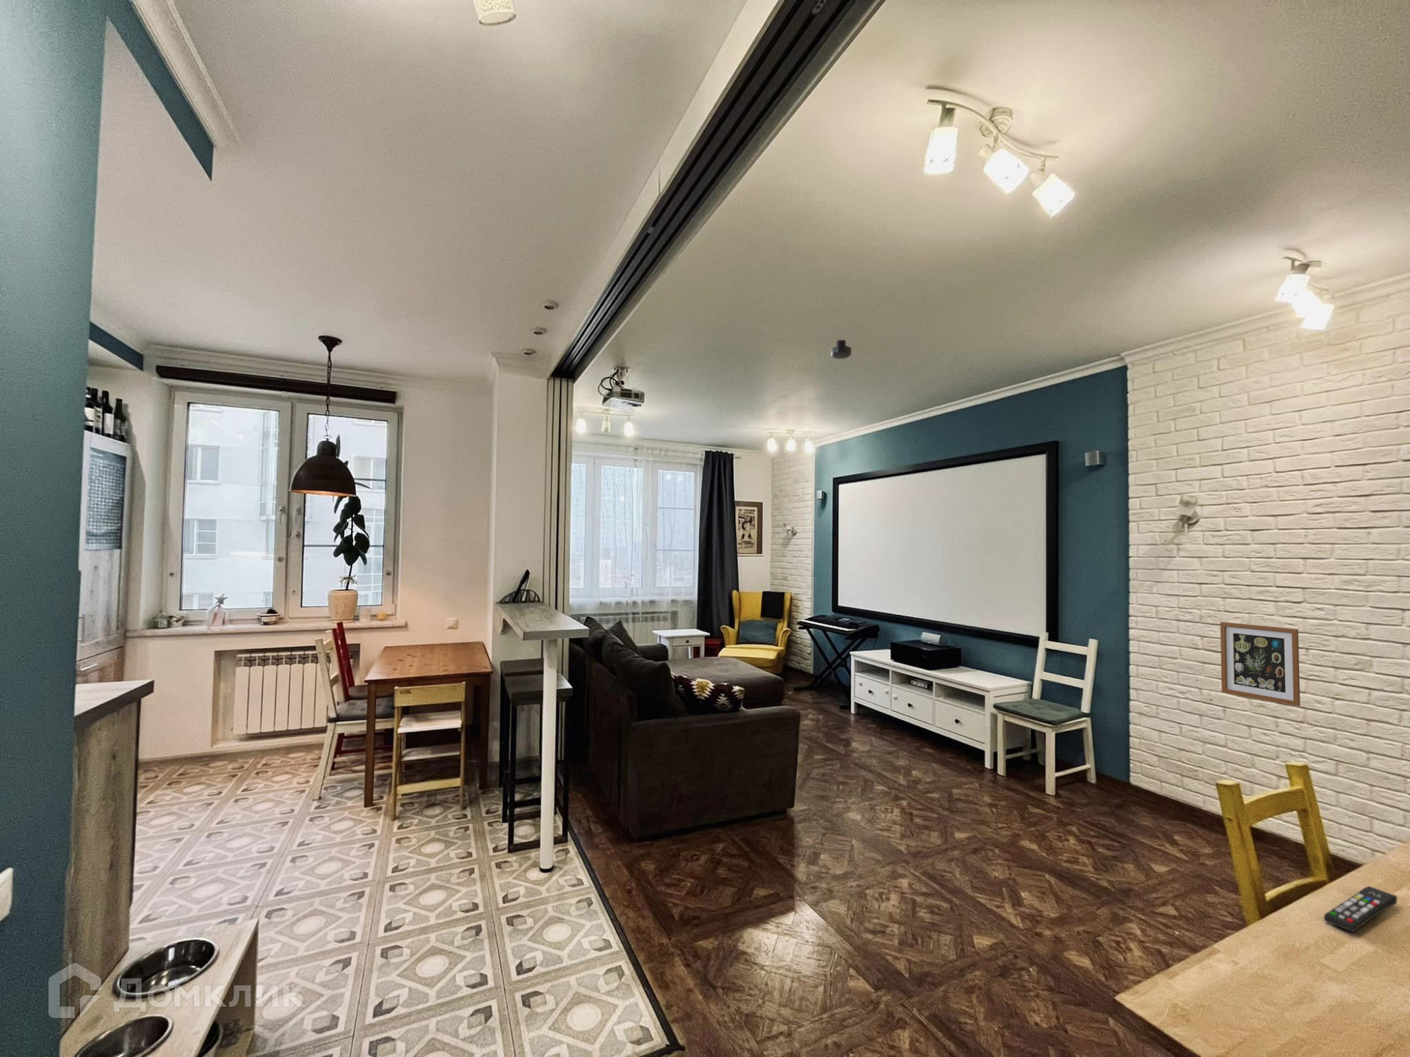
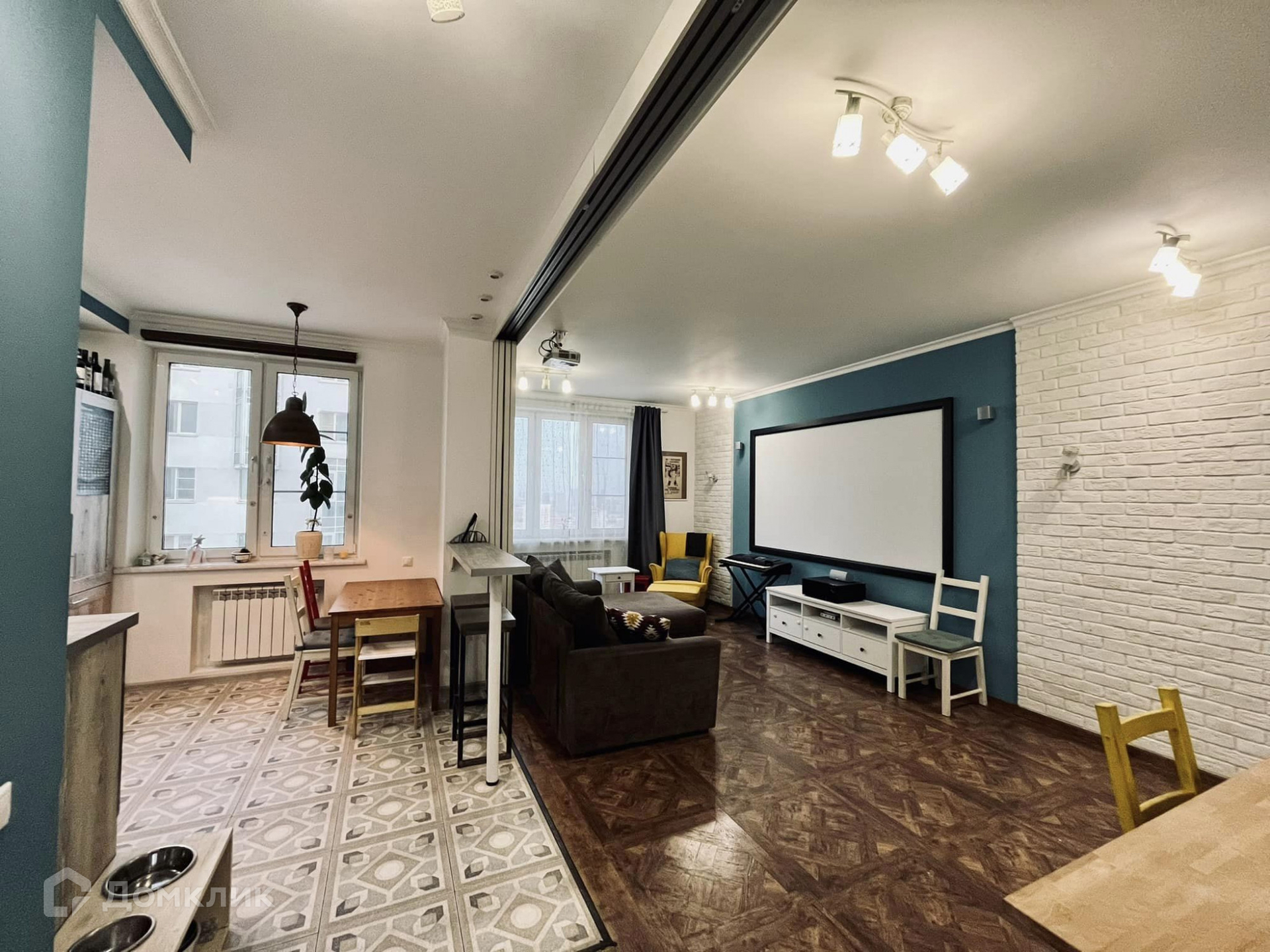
- wall art (1258, 662)
- remote control (1361, 907)
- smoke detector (840, 349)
